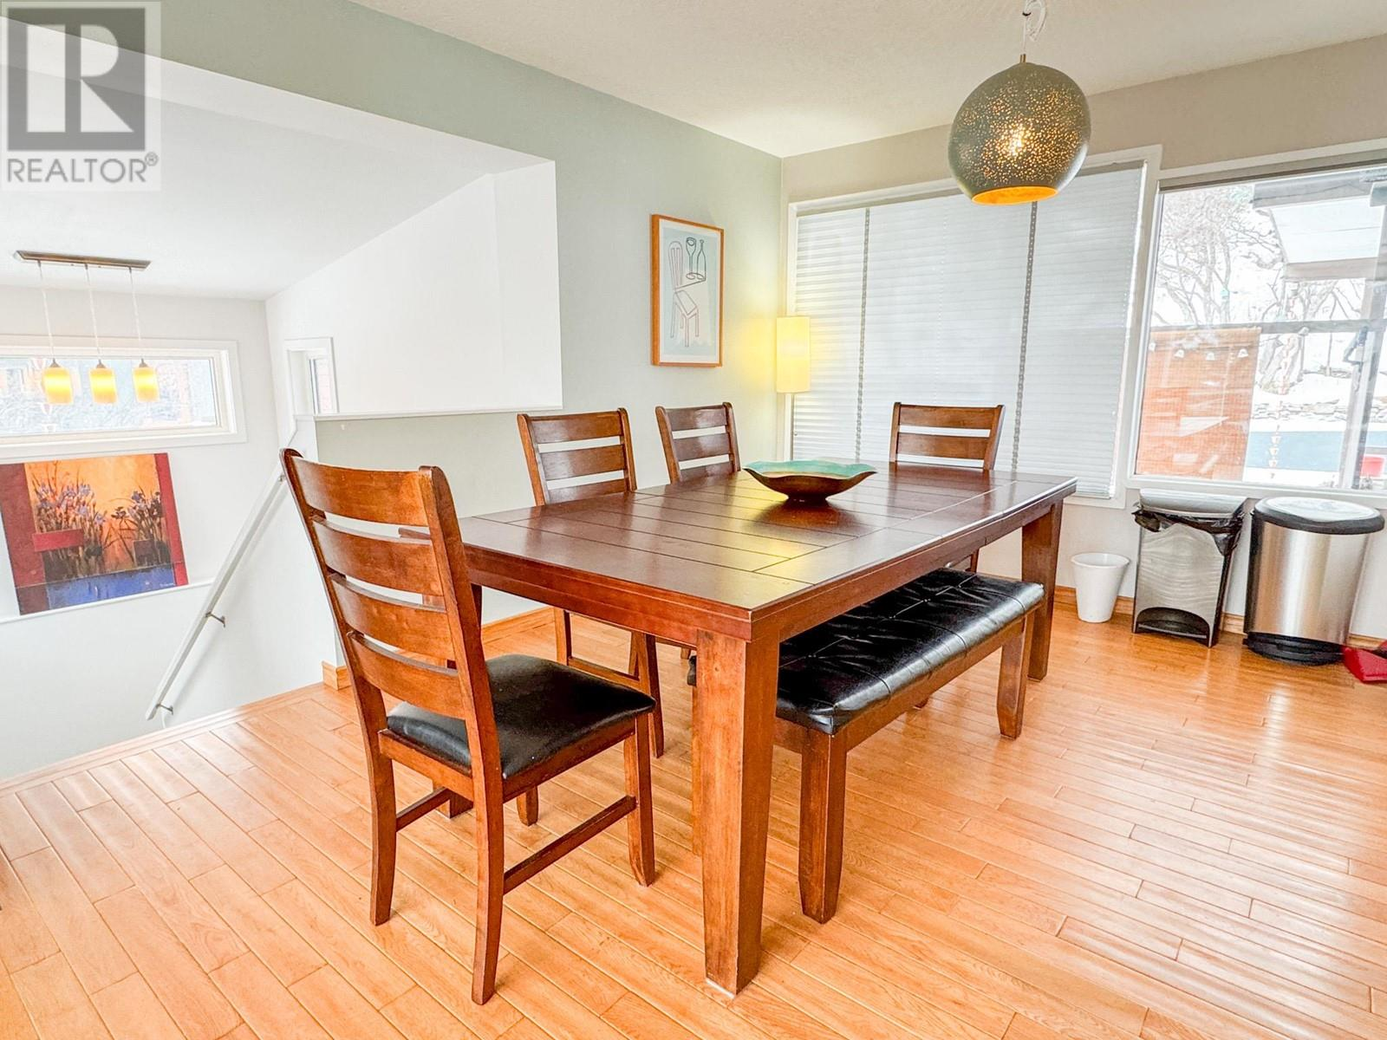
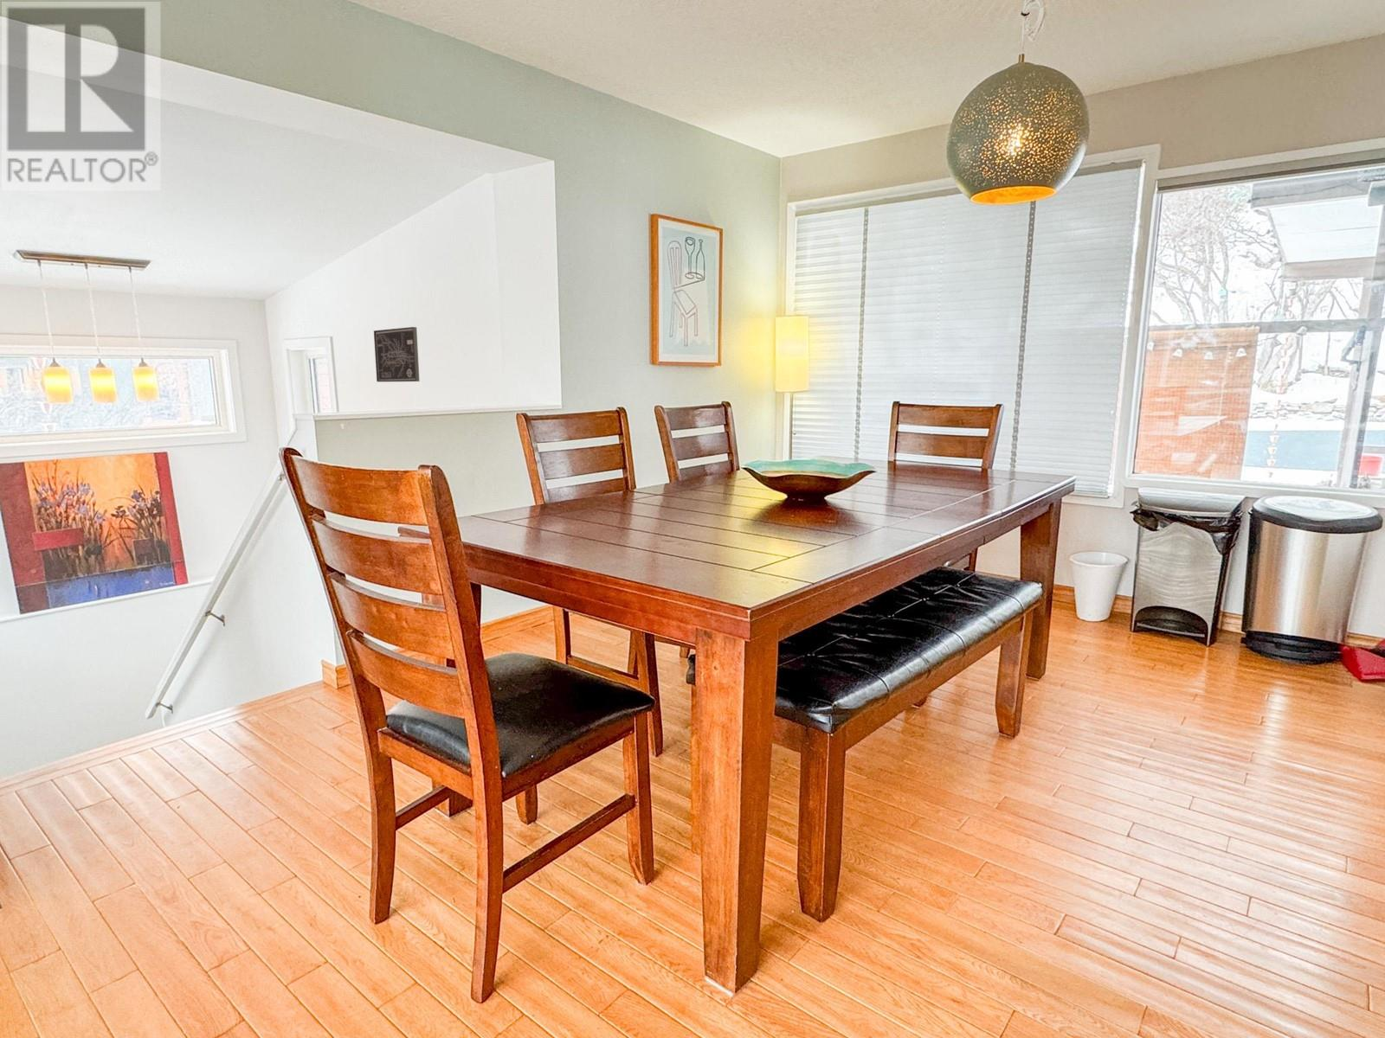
+ wall art (396, 354)
